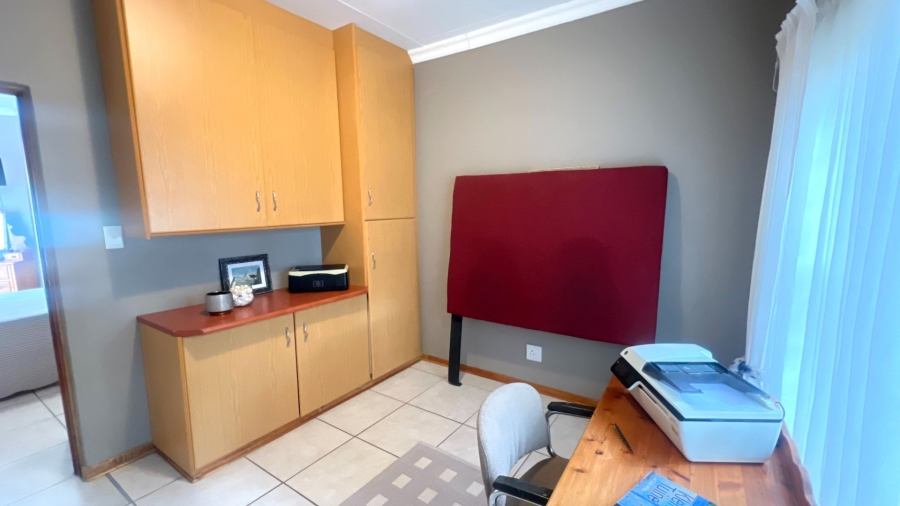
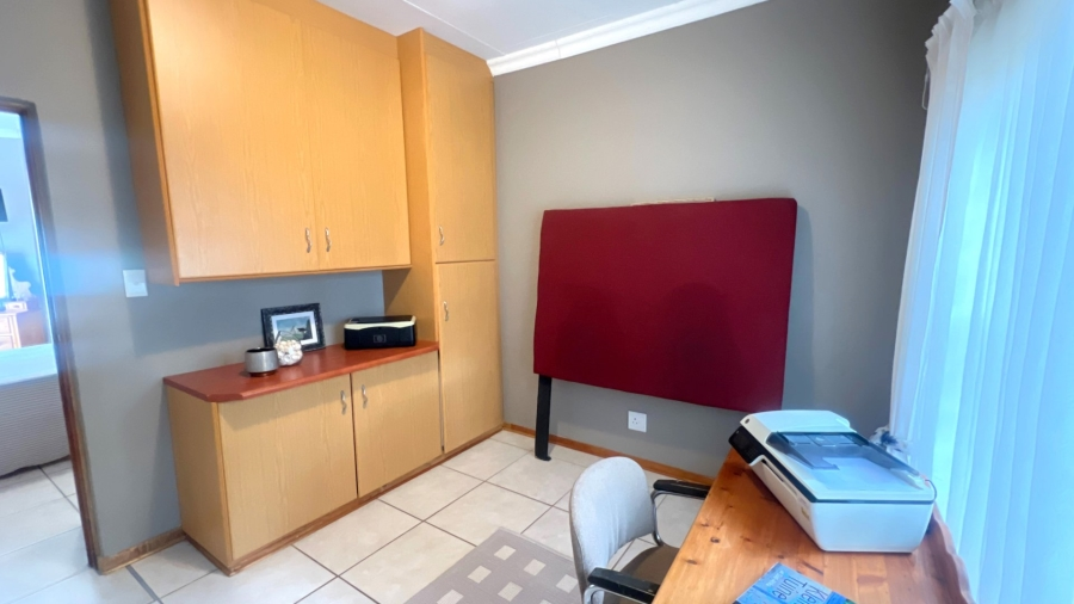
- pen (623, 437)
